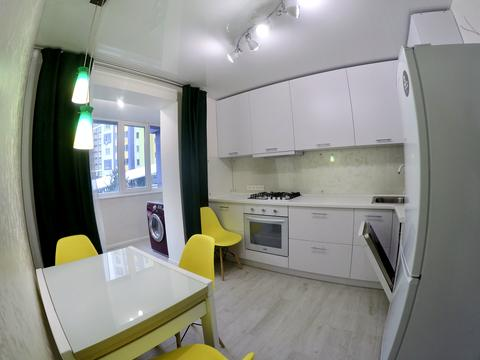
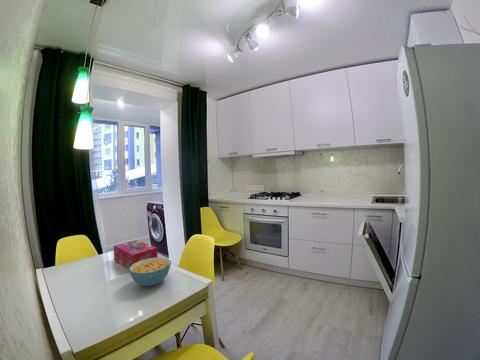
+ cereal bowl (151, 273)
+ tissue box (135, 254)
